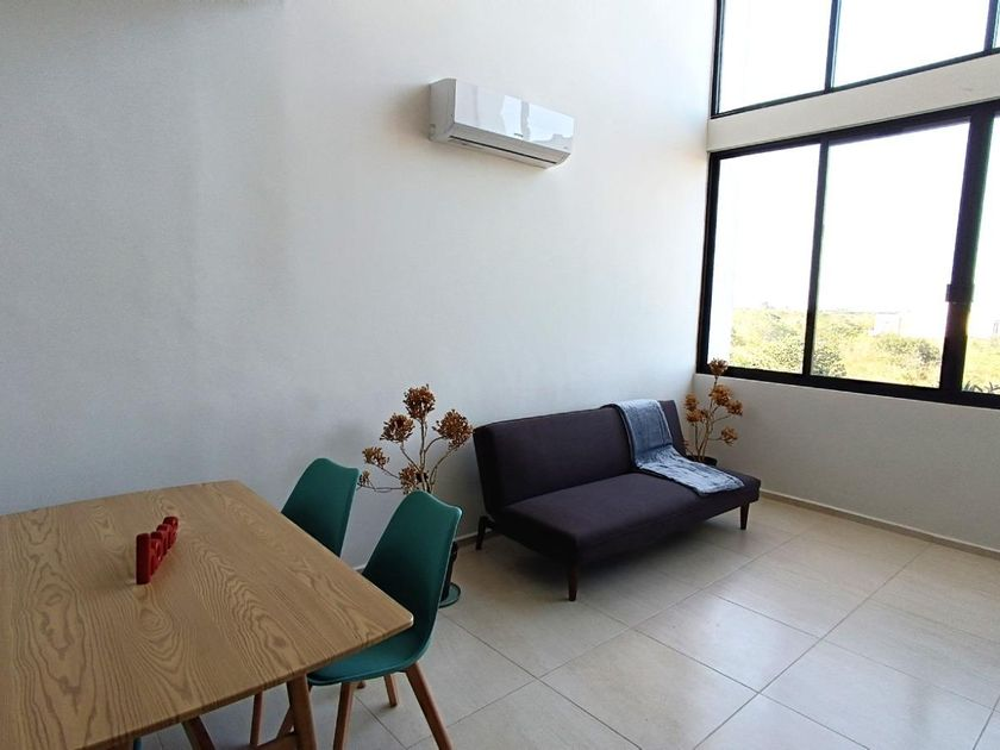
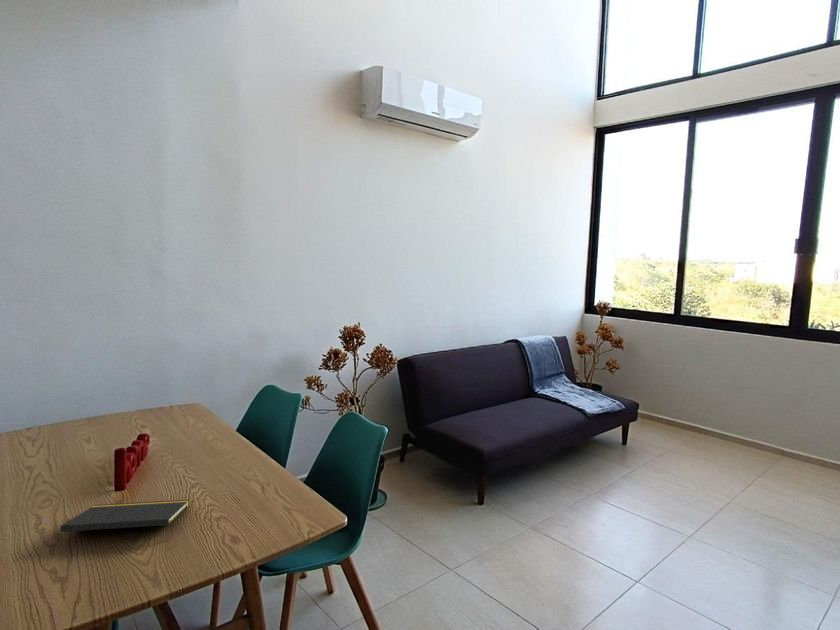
+ notepad (130, 514)
